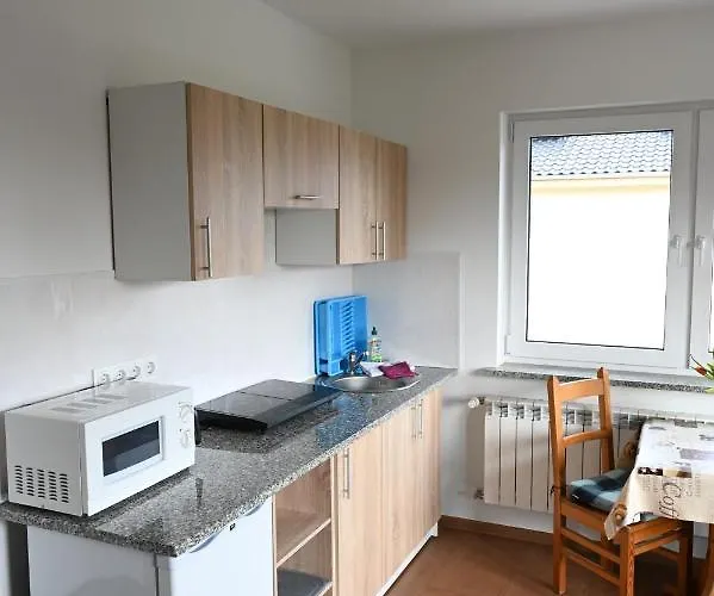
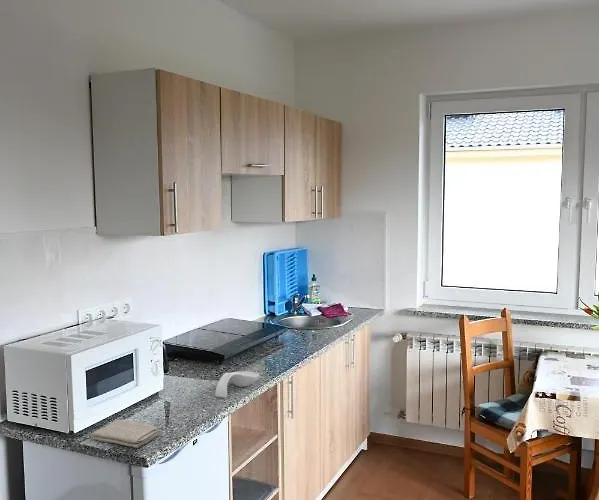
+ spoon rest (236, 379)
+ washcloth (126, 432)
